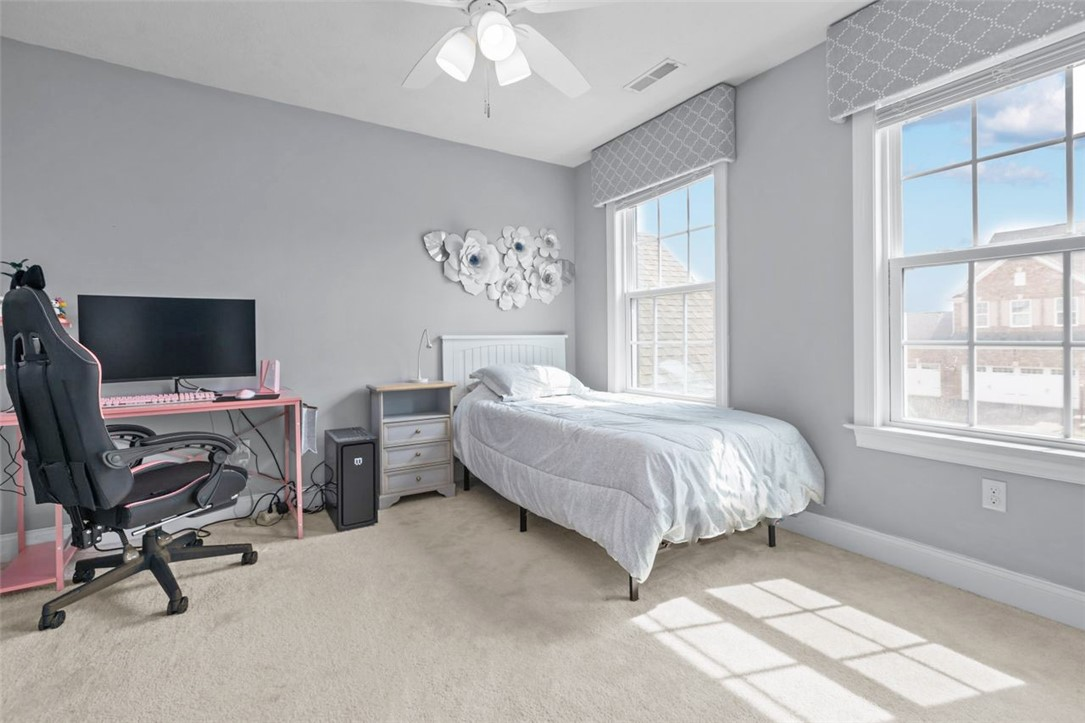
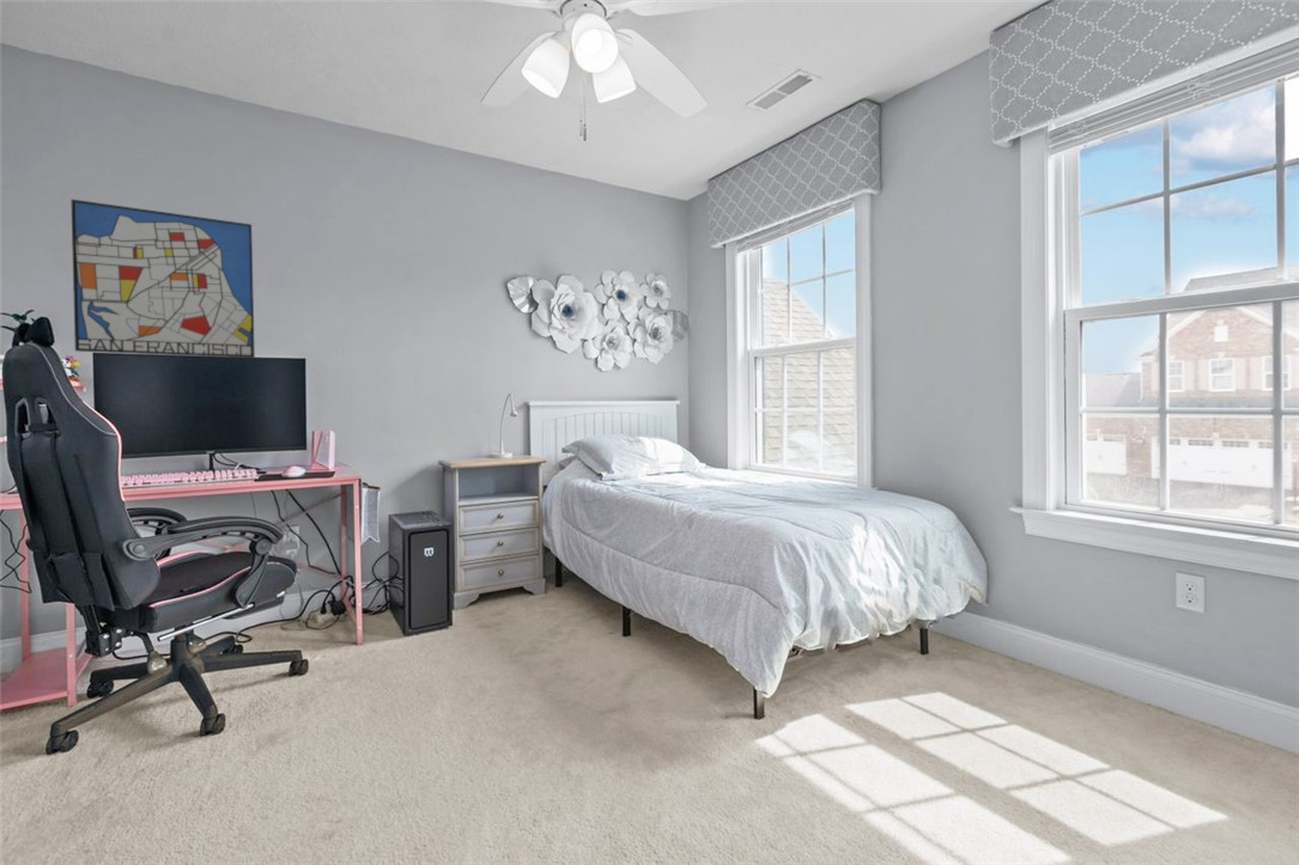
+ wall art (169, 284)
